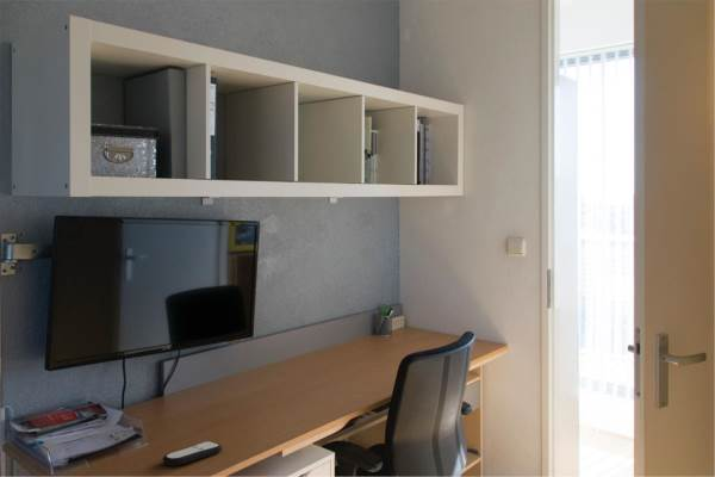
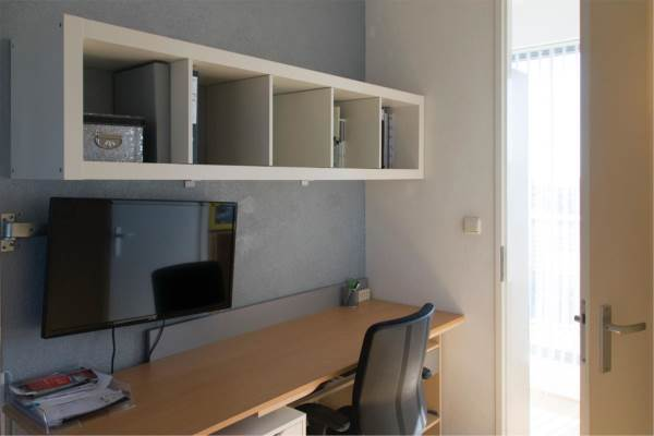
- remote control (192, 452)
